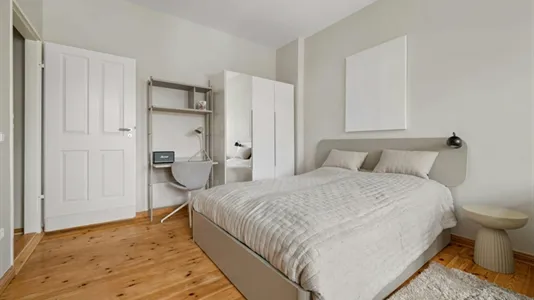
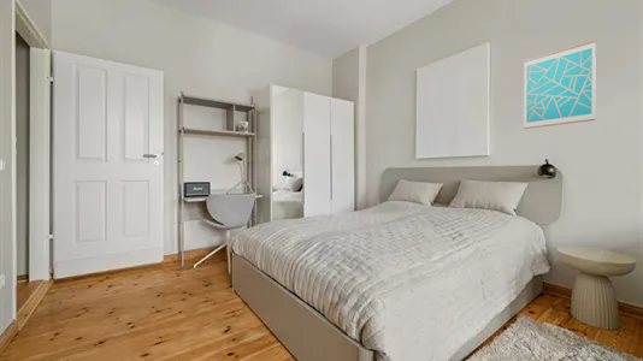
+ wall art (556, 88)
